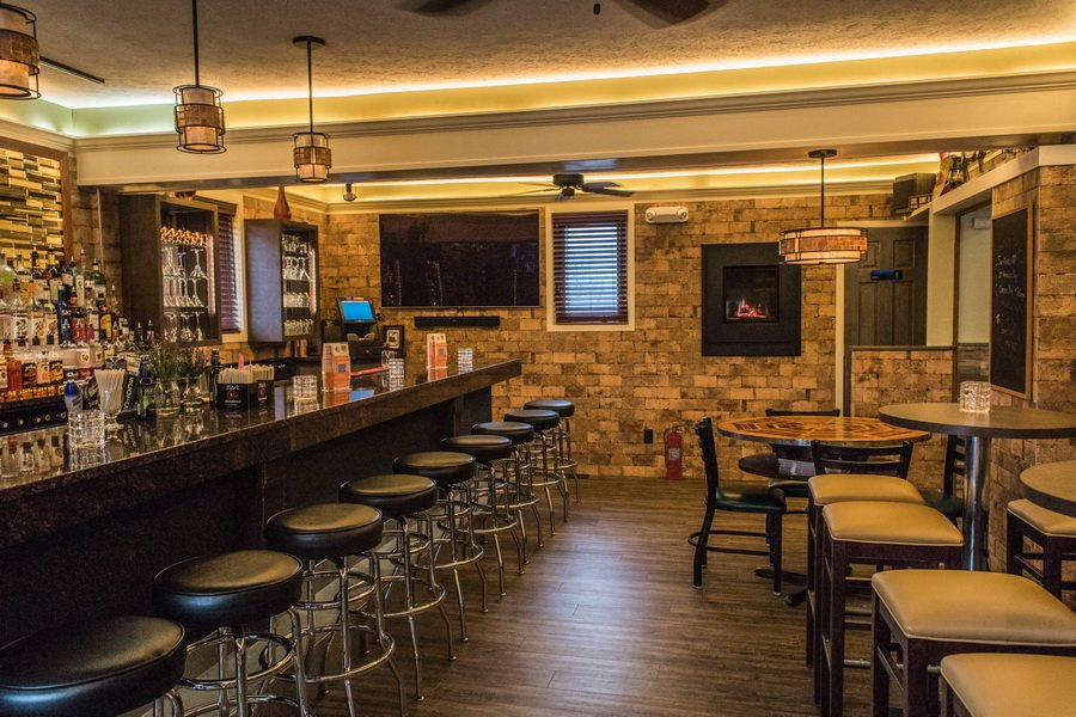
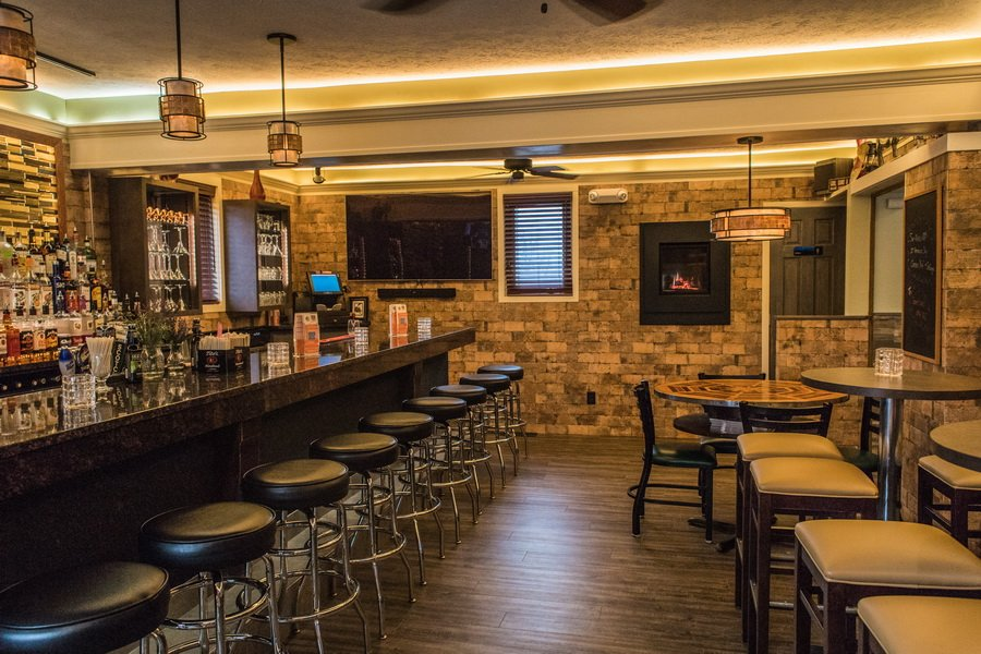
- fire extinguisher (673, 451)
